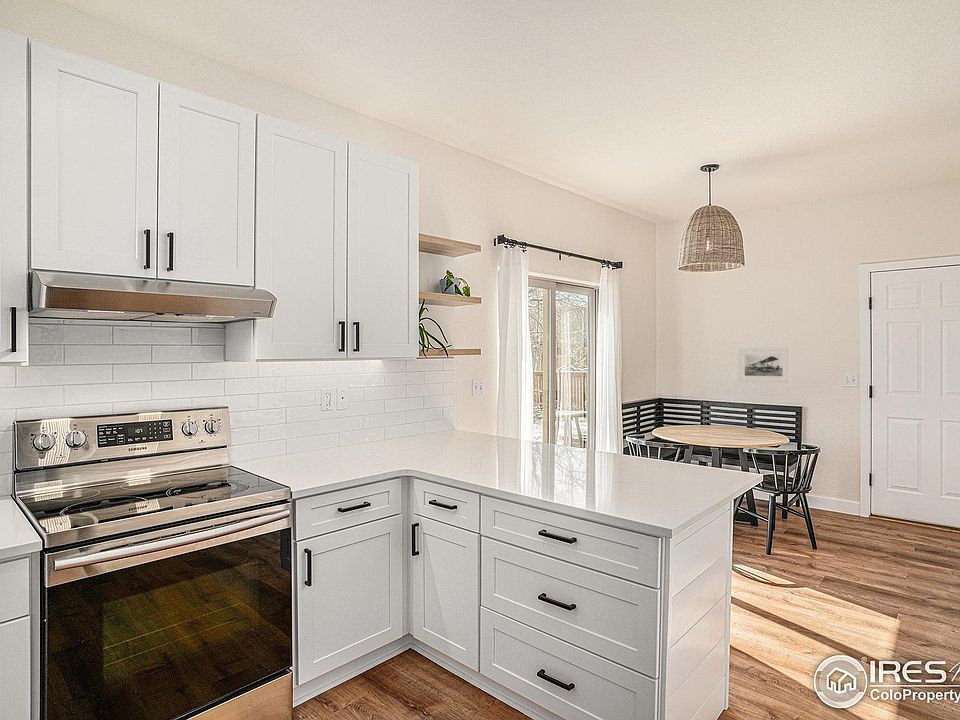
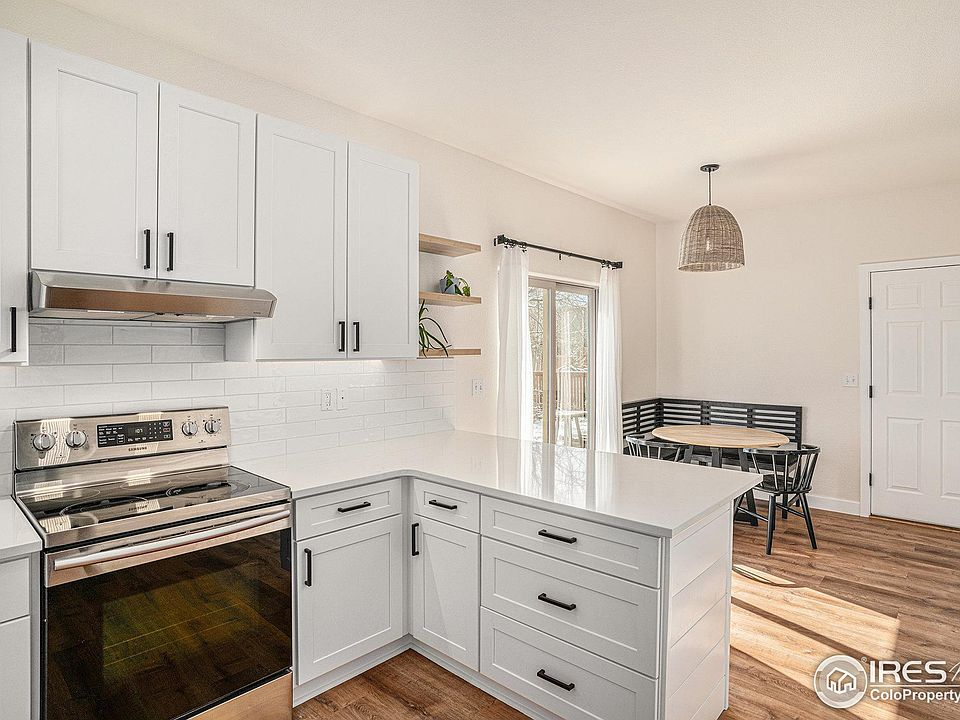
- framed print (763, 365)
